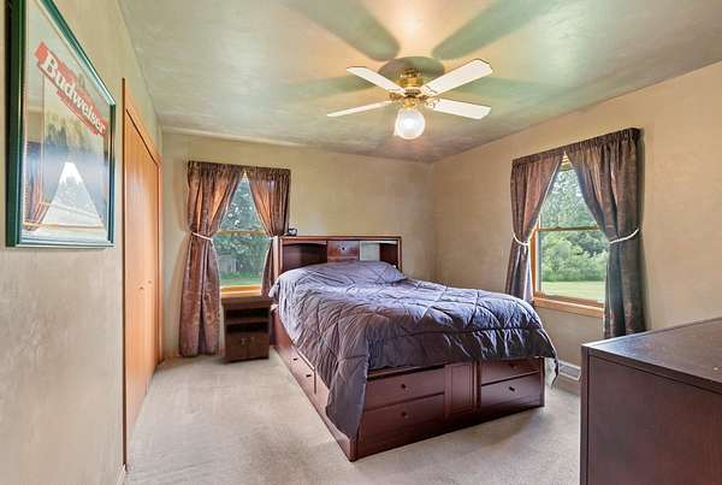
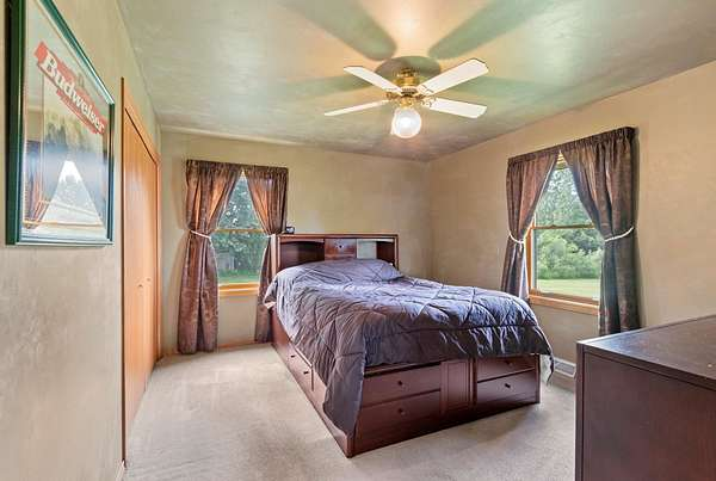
- nightstand (245, 327)
